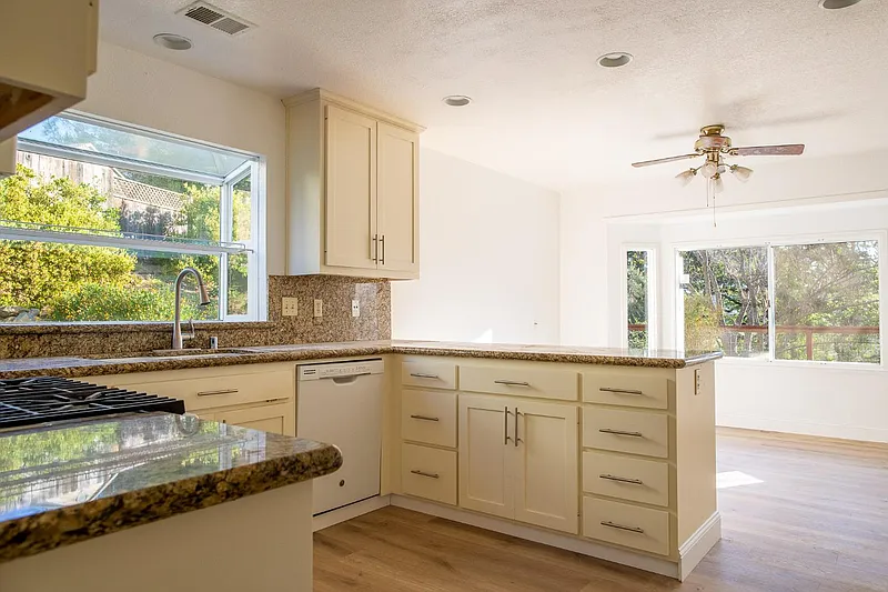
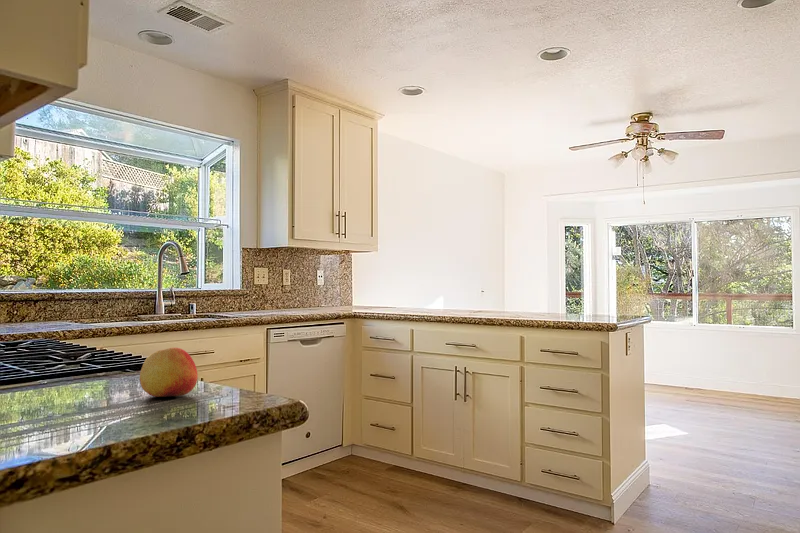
+ apple (168, 371)
